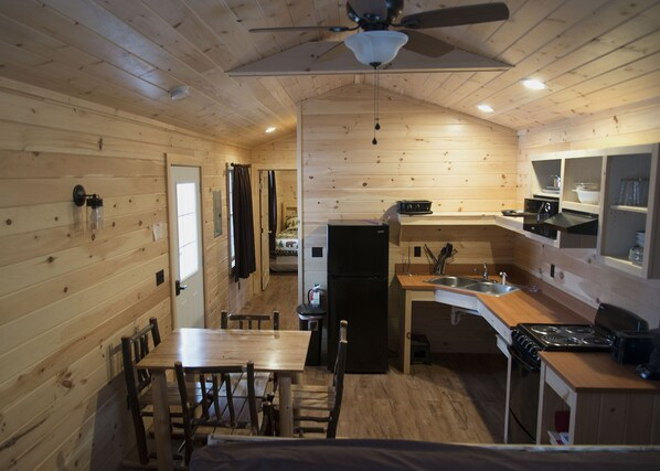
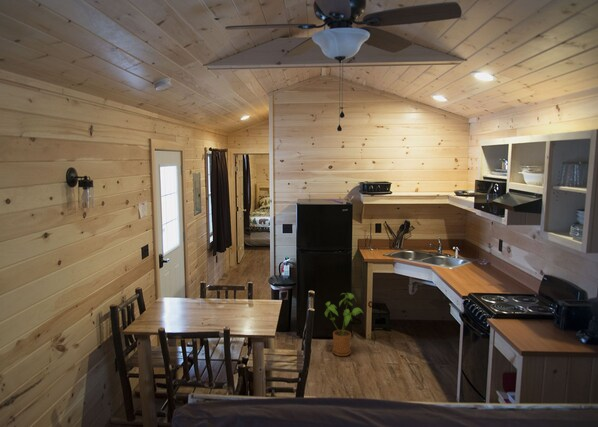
+ house plant (345, 324)
